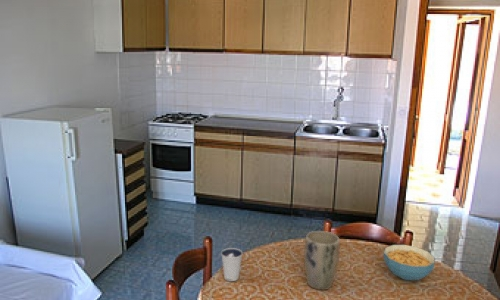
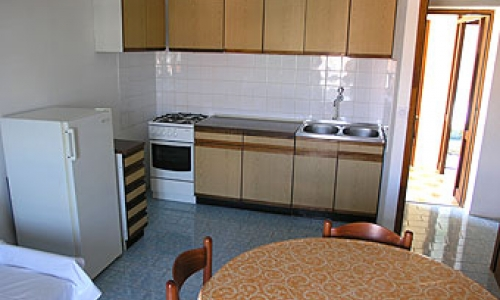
- dixie cup (231, 265)
- cereal bowl (407, 266)
- plant pot (321, 260)
